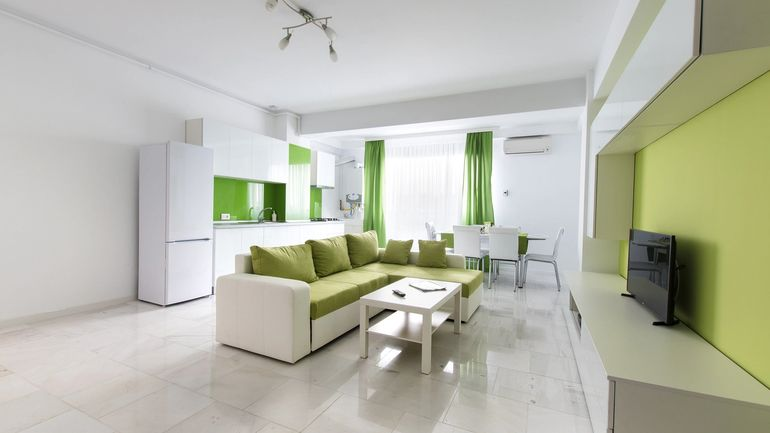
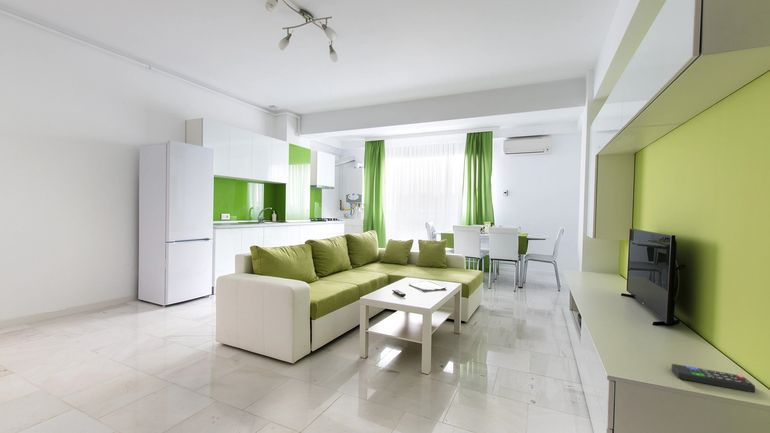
+ remote control (710, 376)
